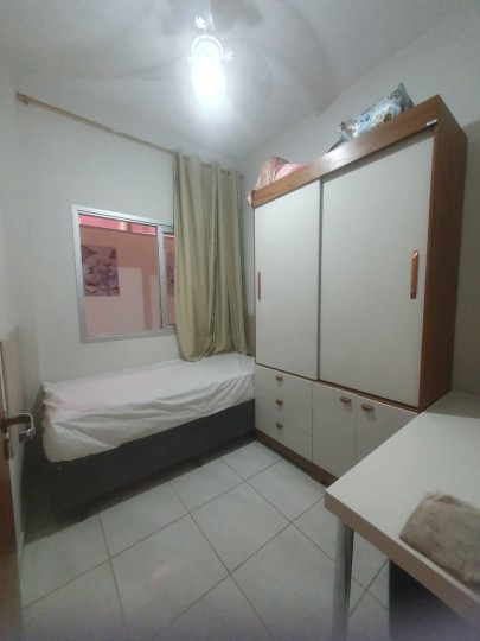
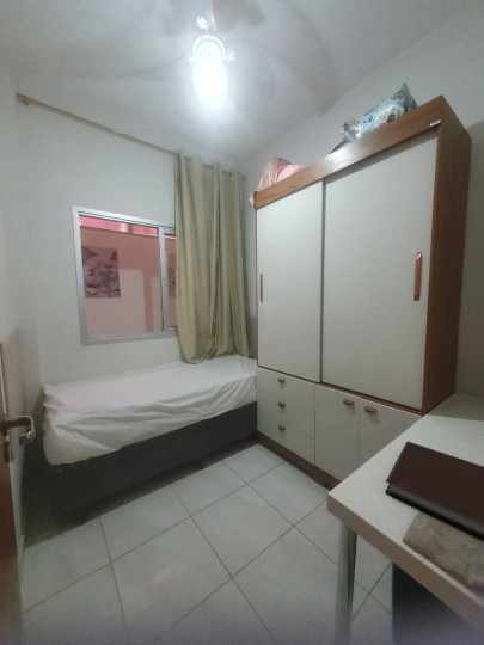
+ notebook (441, 480)
